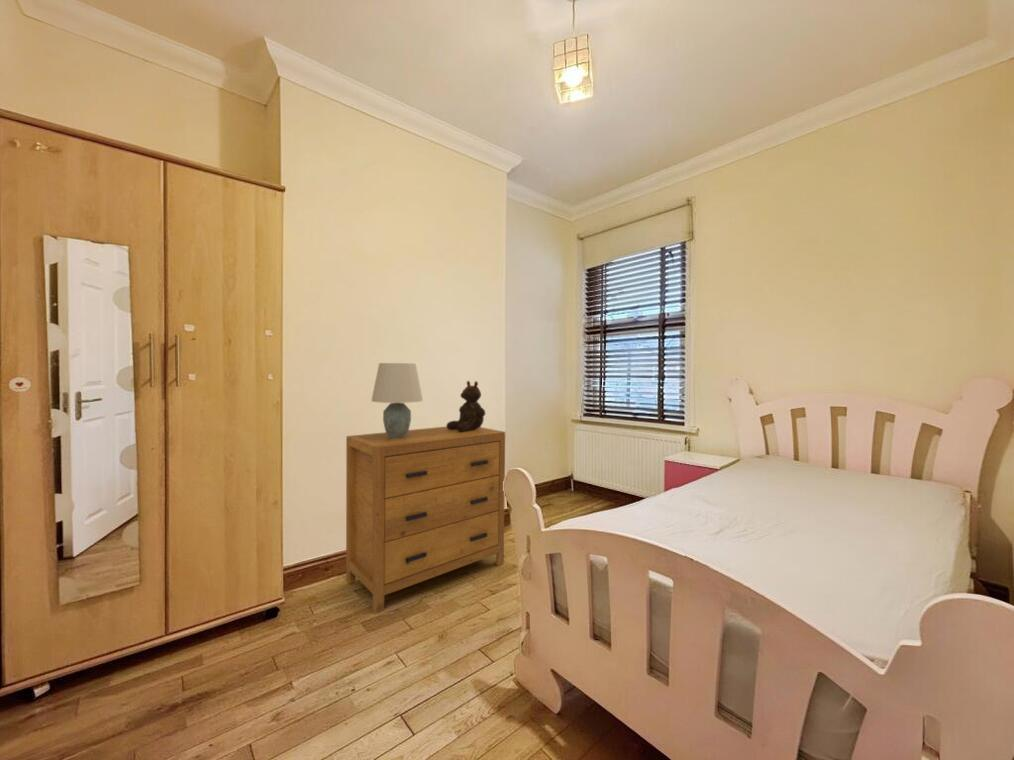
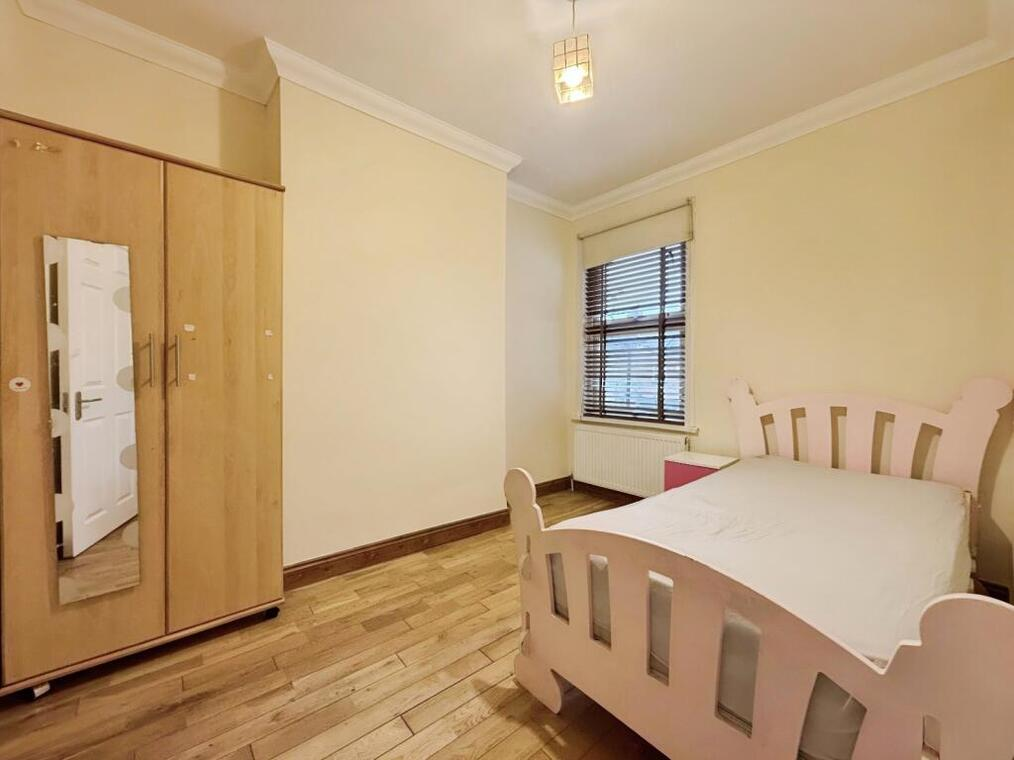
- table lamp (397, 400)
- dresser (430, 503)
- teddy bear (465, 405)
